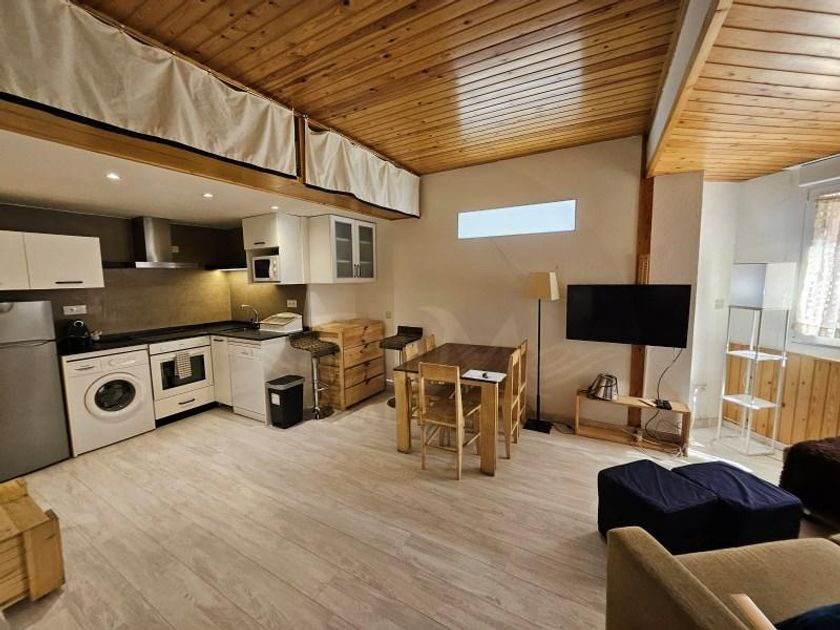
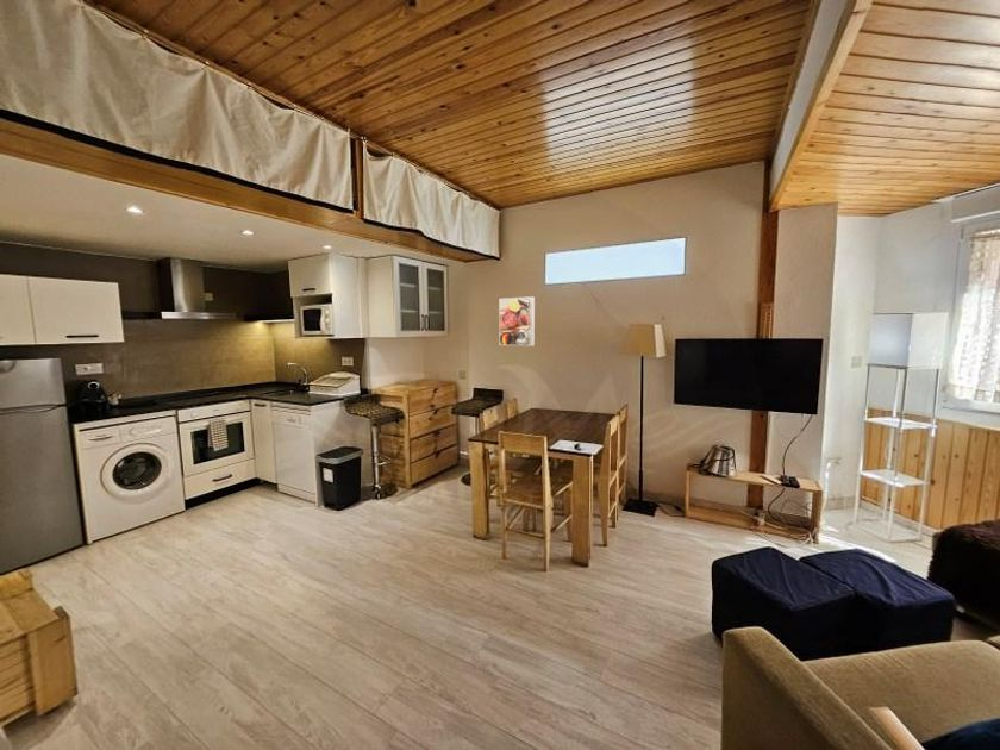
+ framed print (515, 321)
